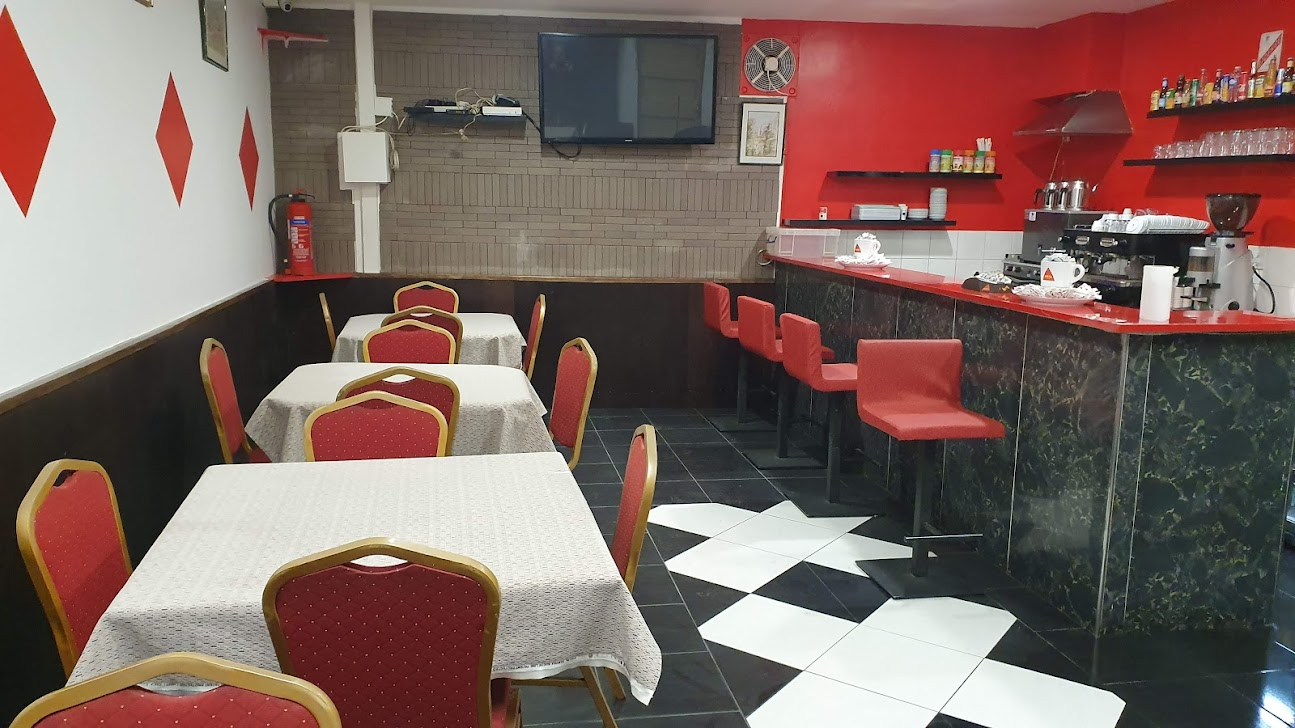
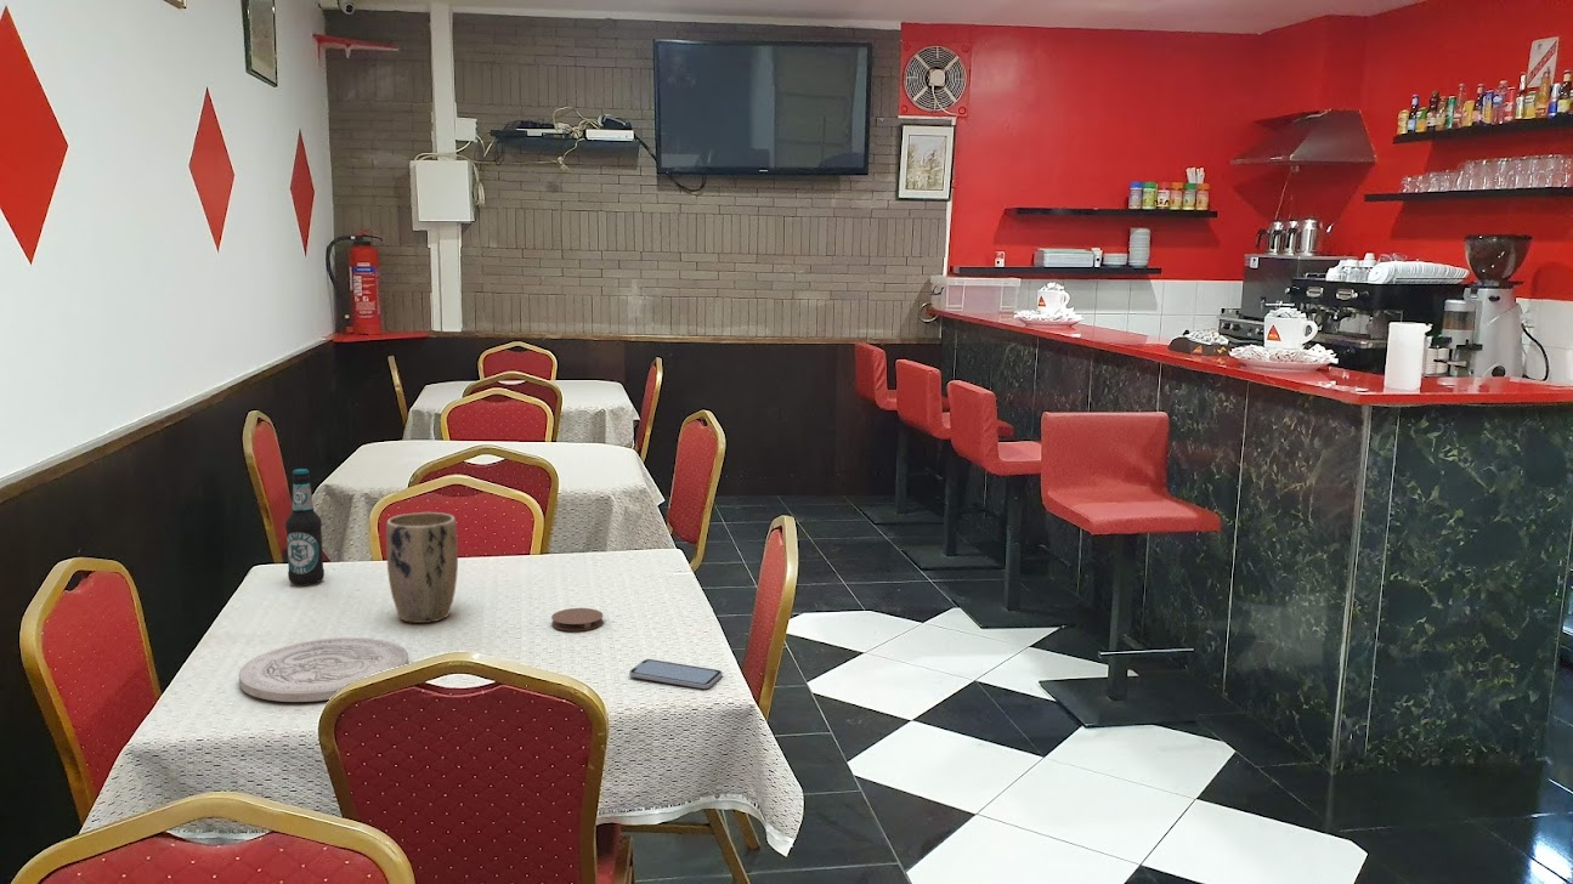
+ bottle (304, 526)
+ plant pot (423, 567)
+ plate (326, 667)
+ smartphone (675, 673)
+ coaster (577, 618)
